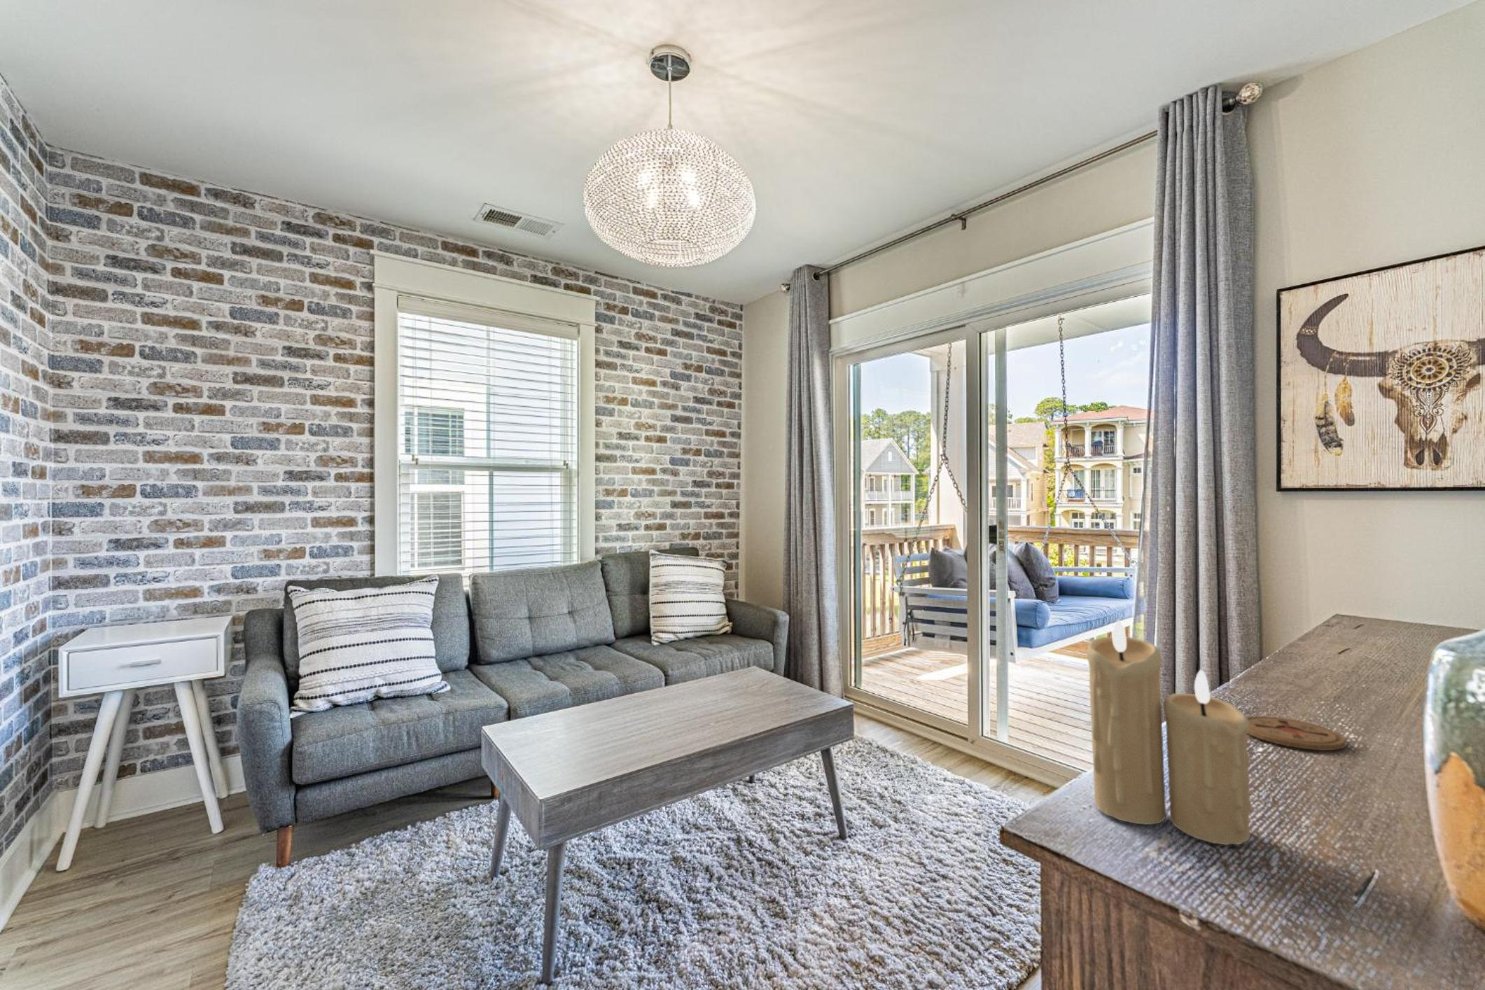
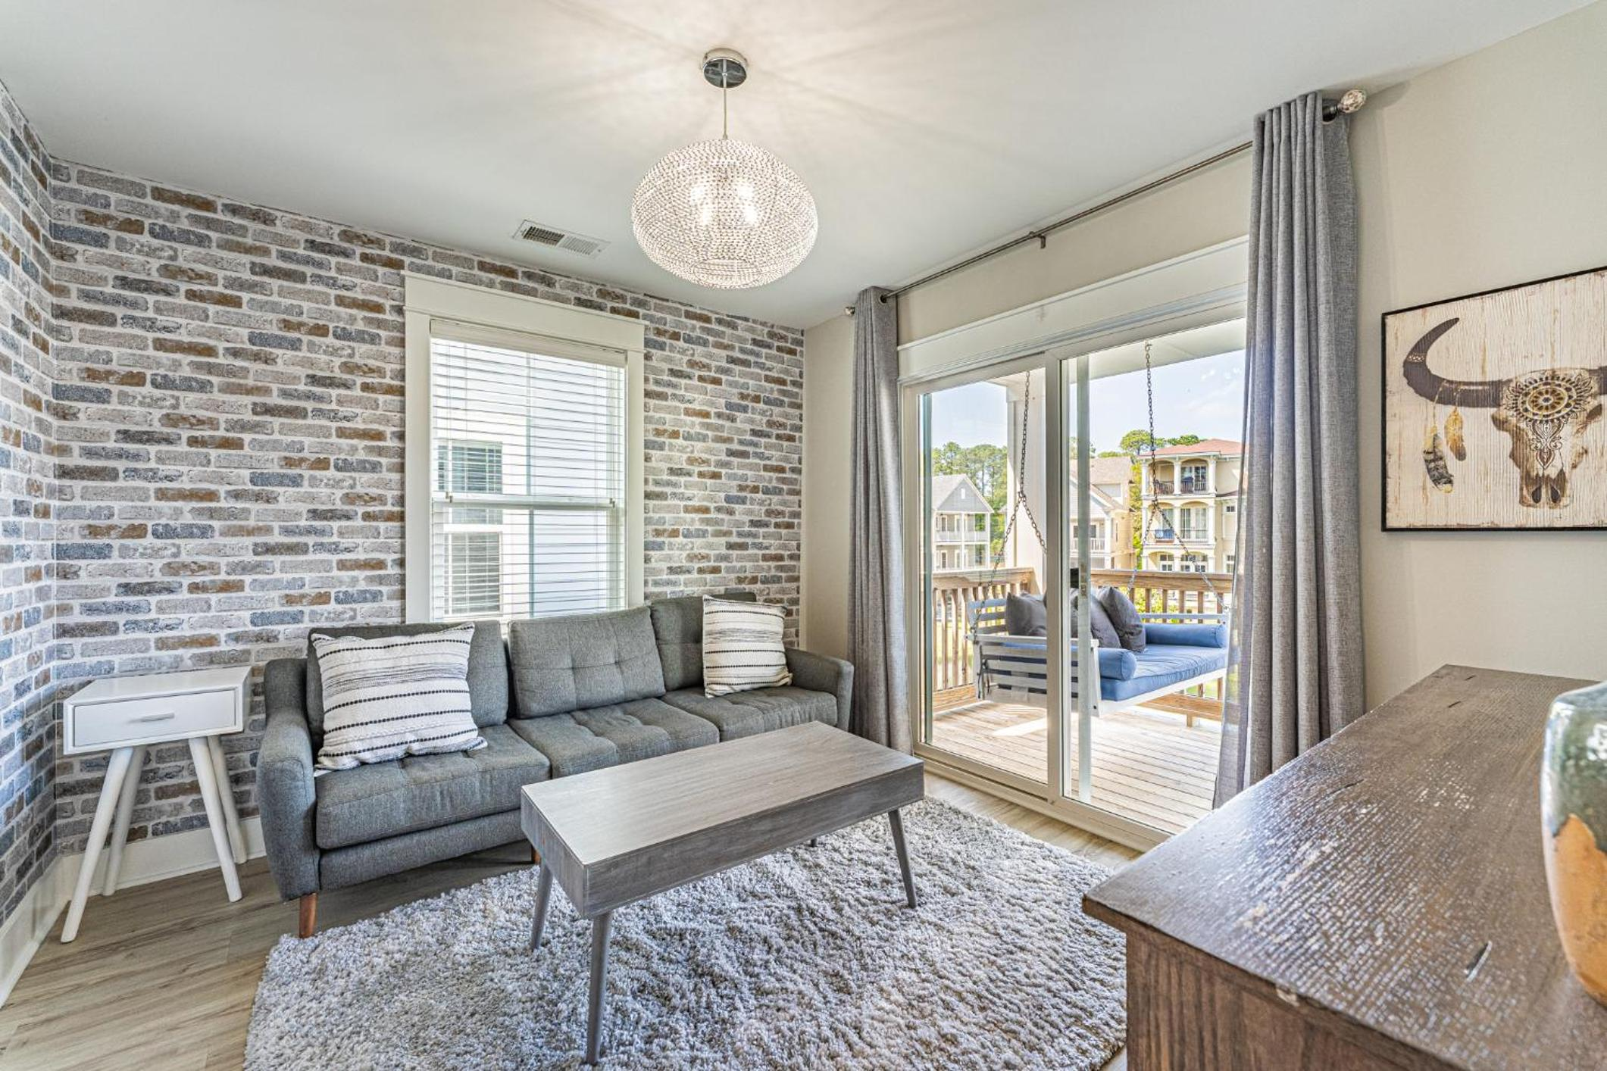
- candle (1166, 722)
- coaster (1291, 731)
